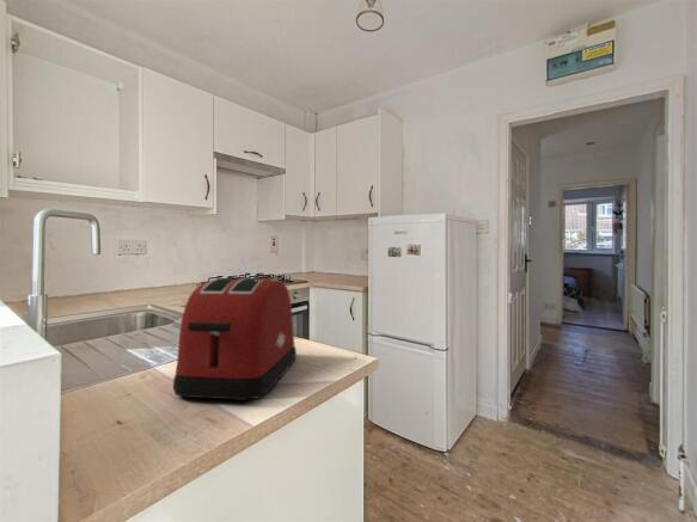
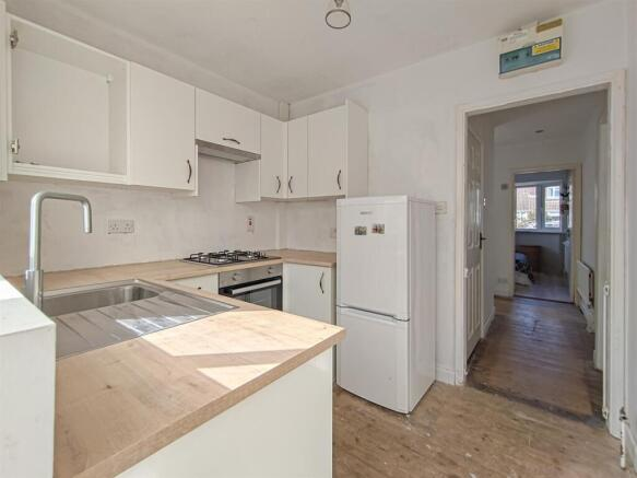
- toaster (241, 326)
